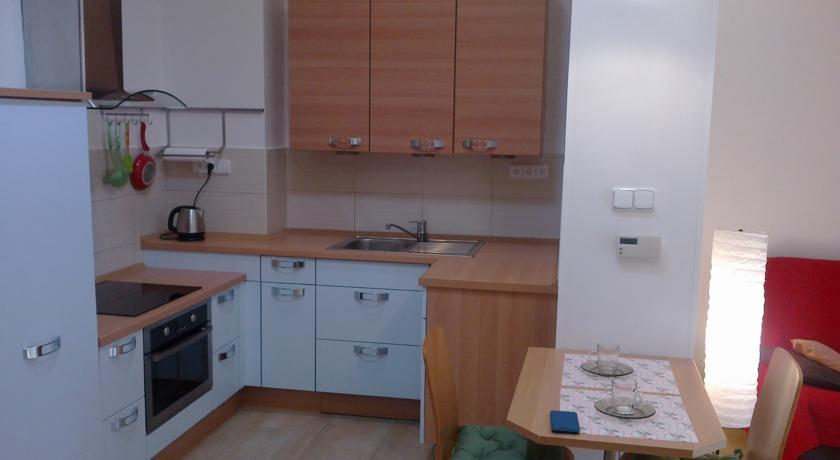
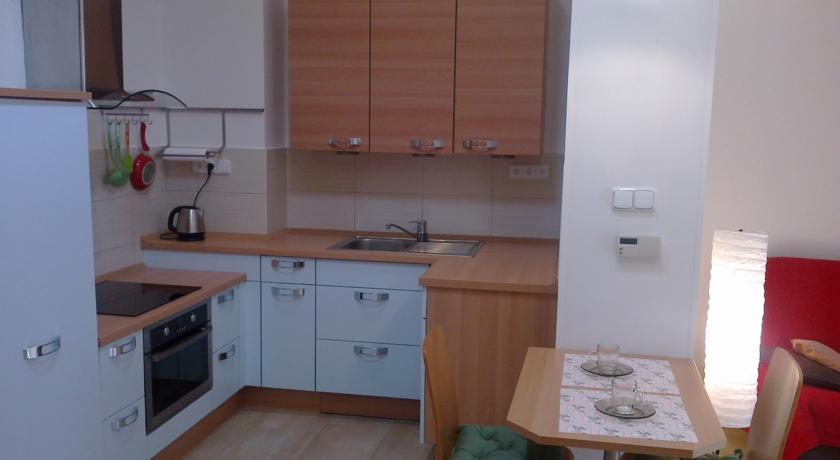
- smartphone (564, 420)
